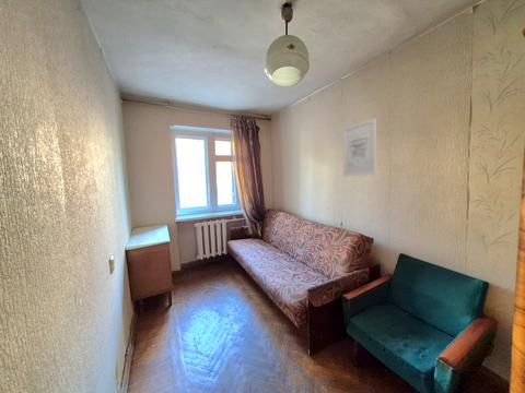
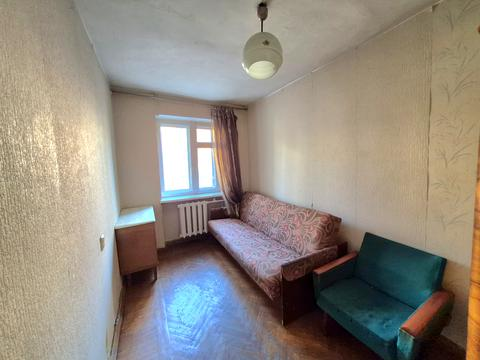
- wall art (358, 150)
